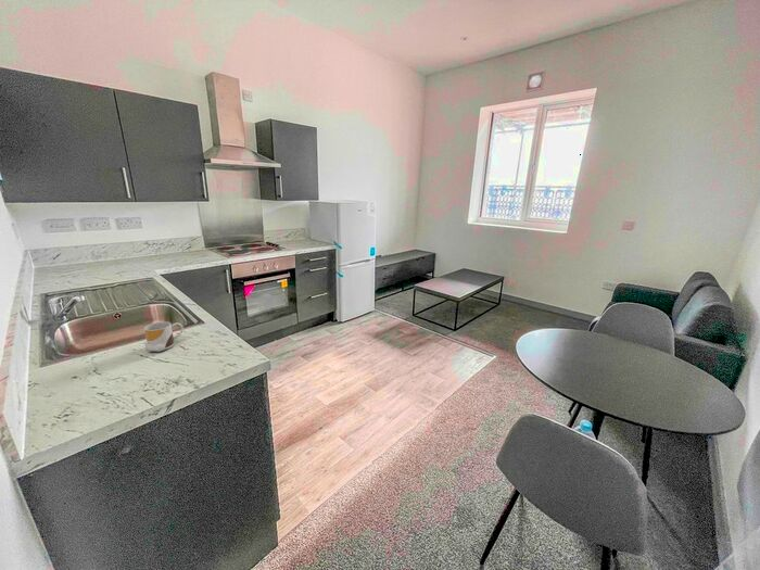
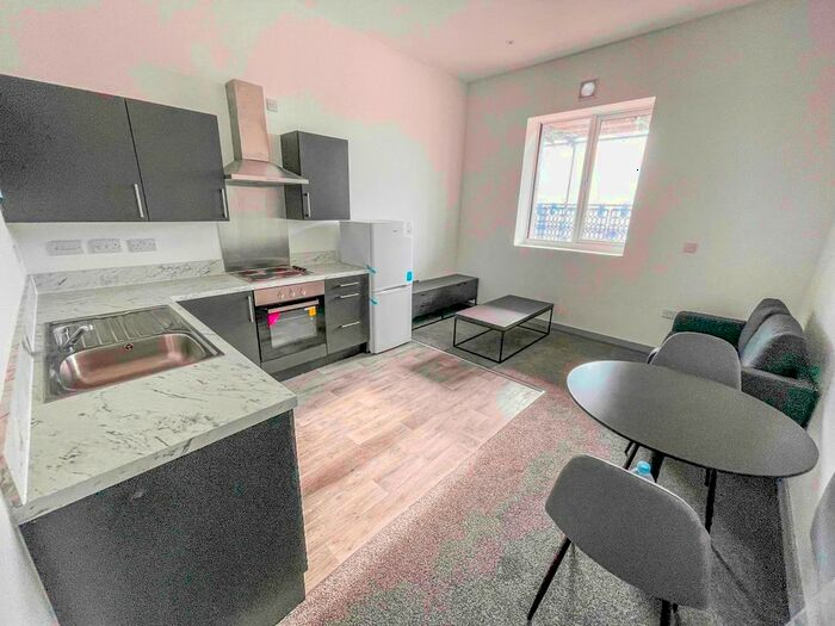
- mug (164, 334)
